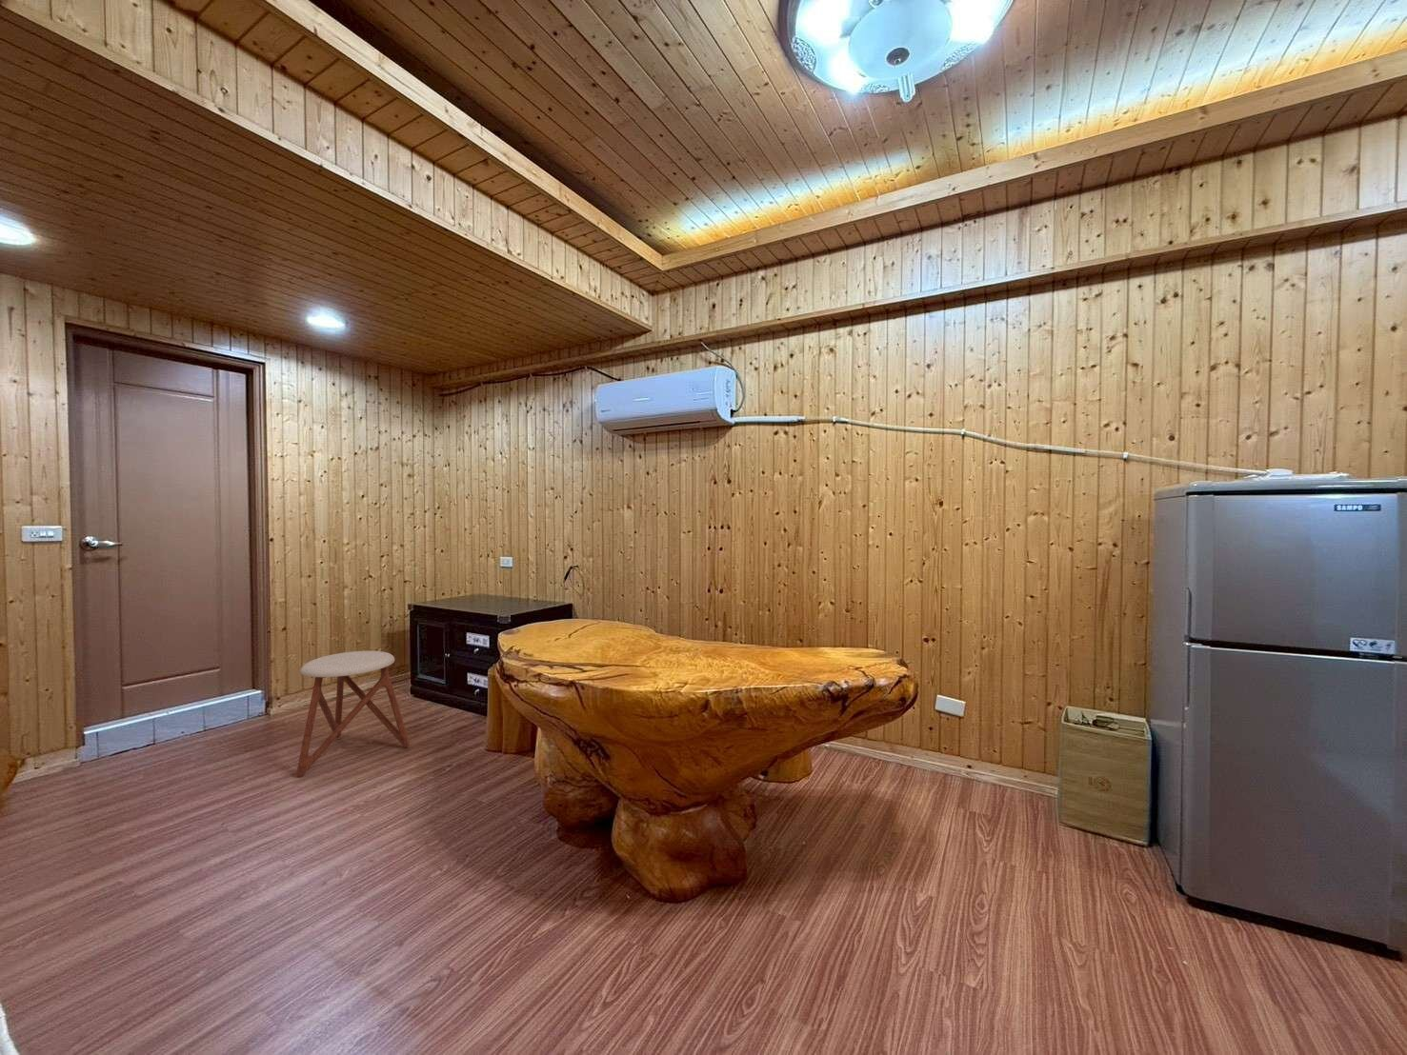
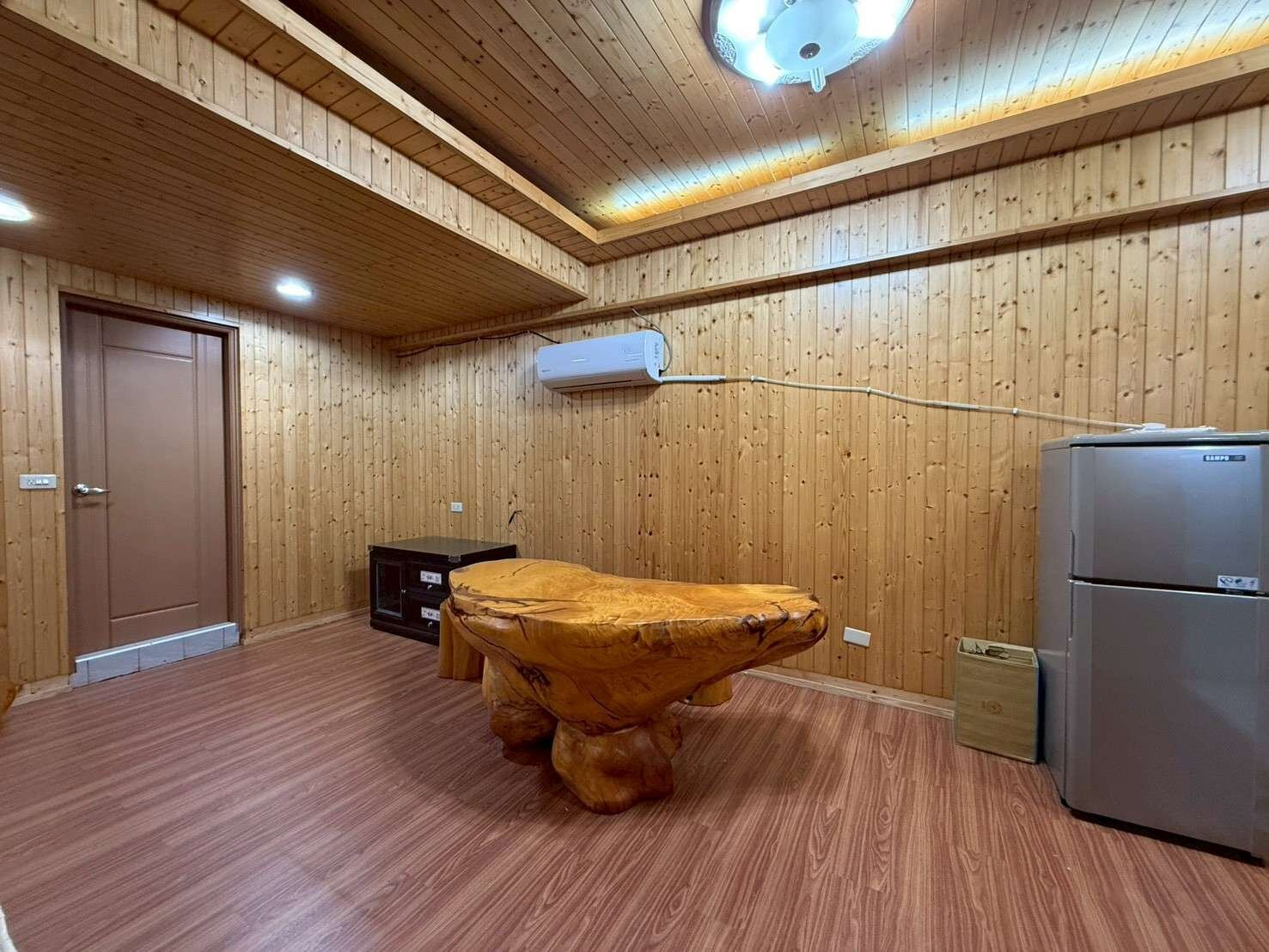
- stool (341, 707)
